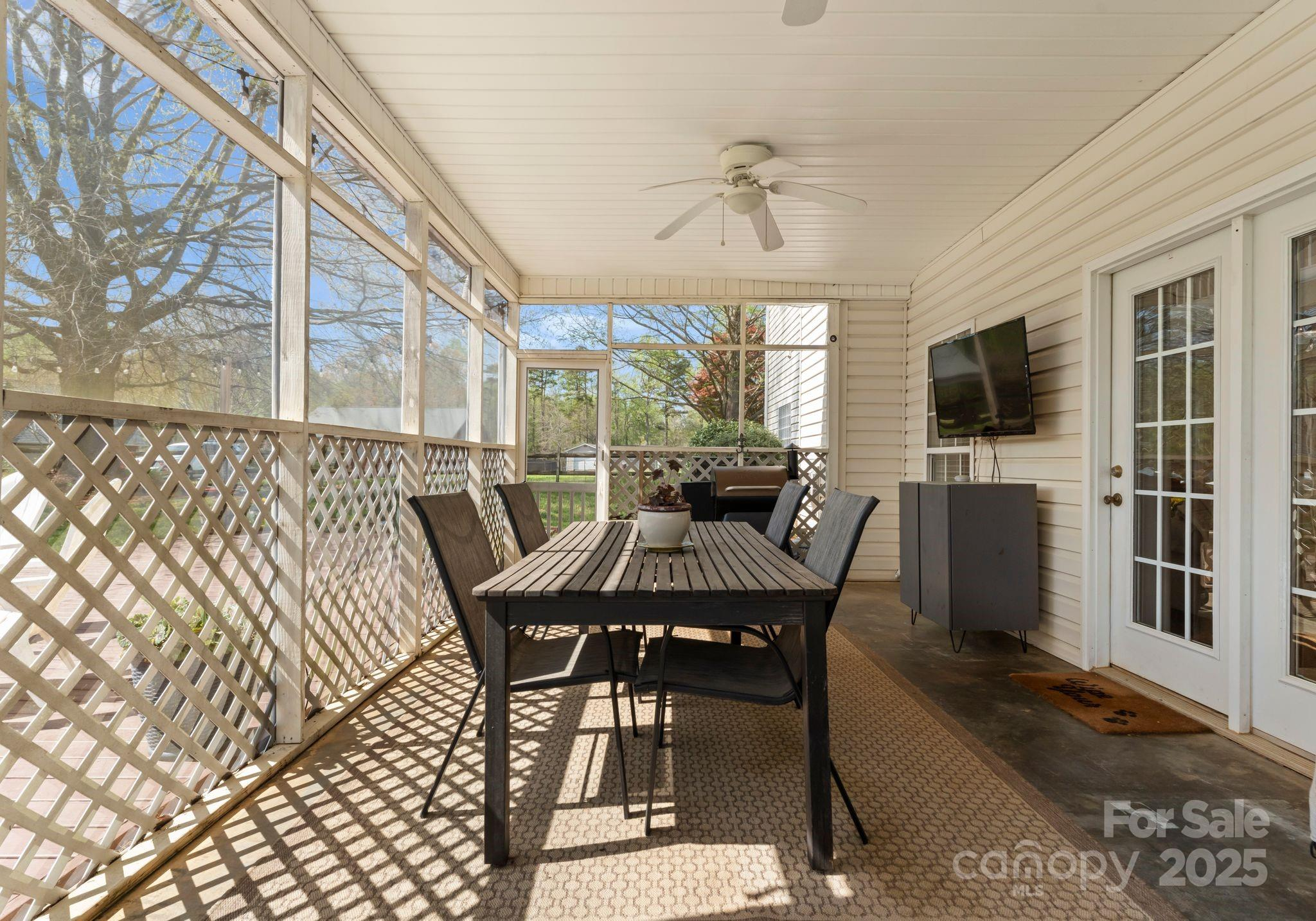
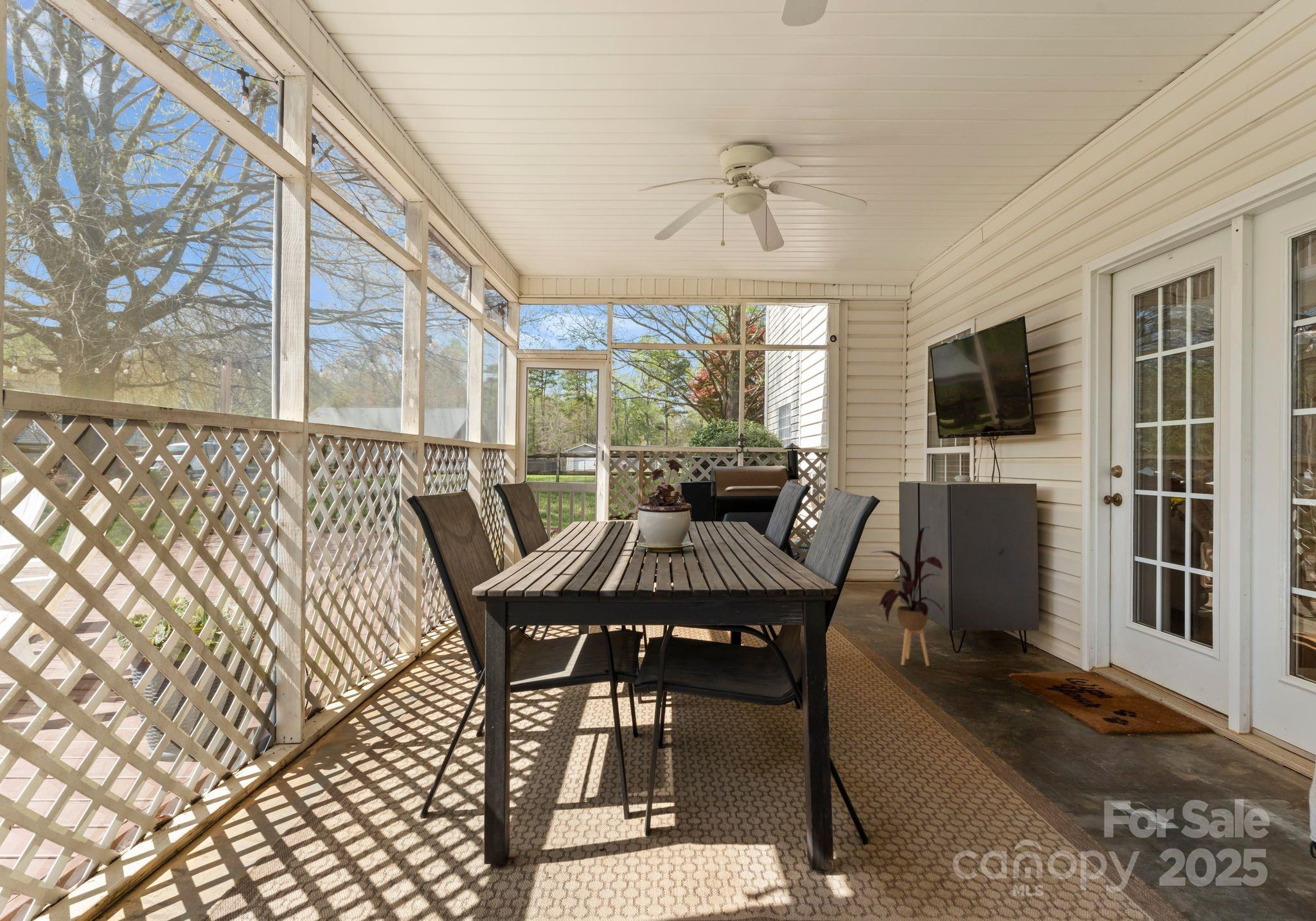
+ house plant (907, 595)
